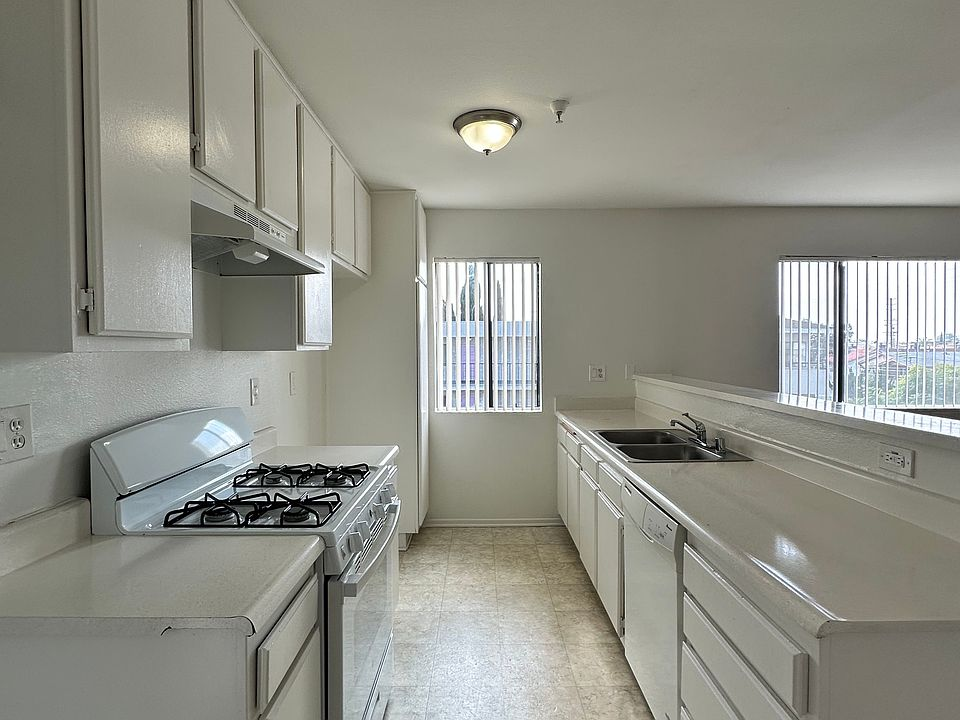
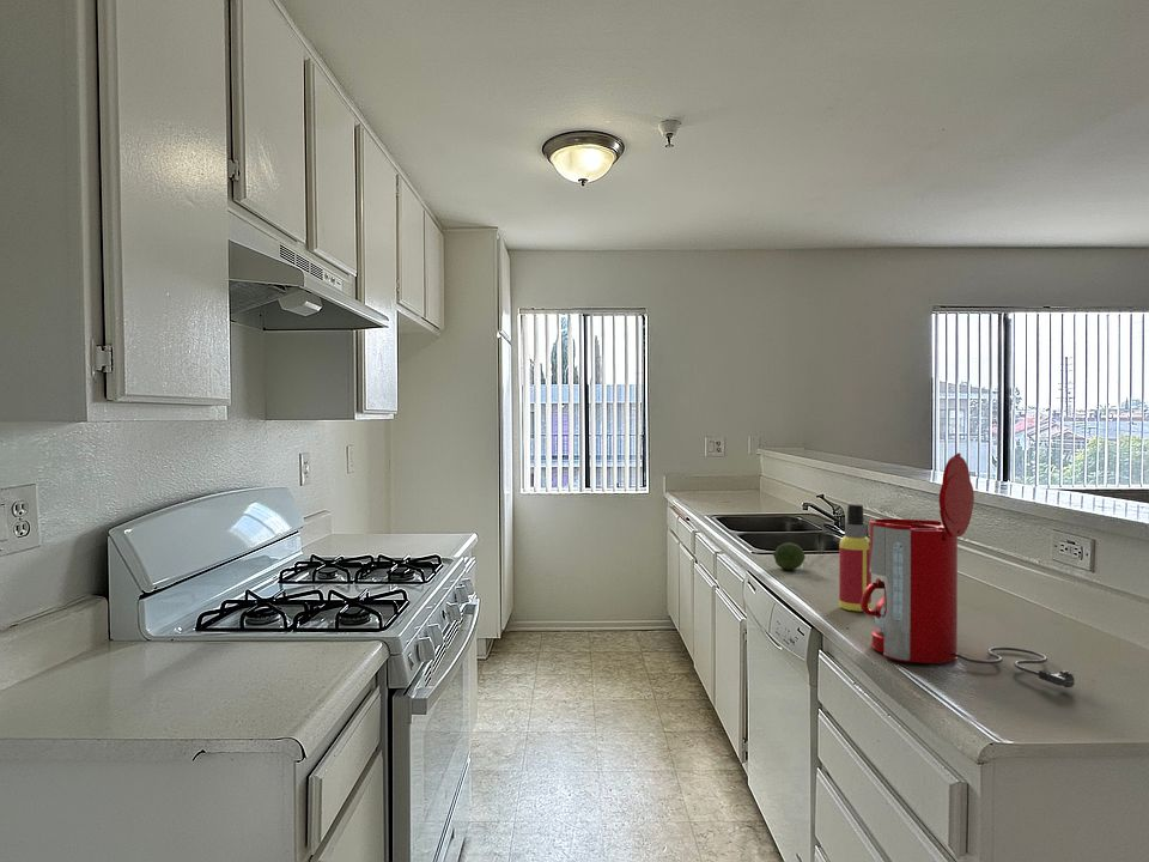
+ coffee maker (956, 556)
+ spray bottle (855, 556)
+ fruit (789, 556)
